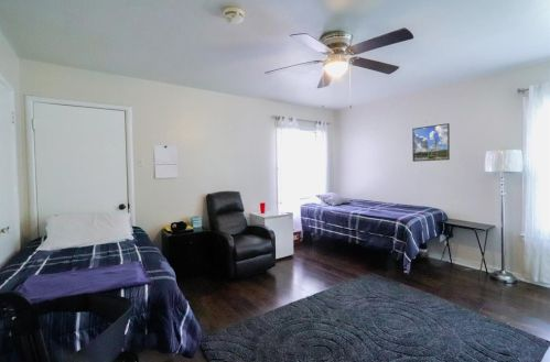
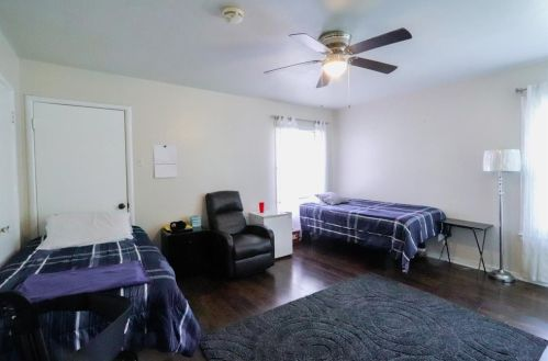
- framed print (430, 143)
